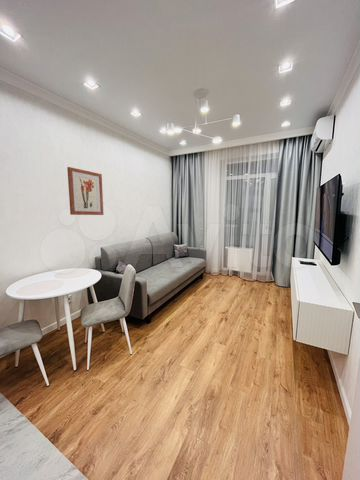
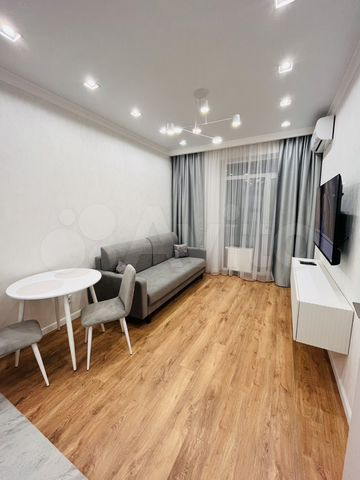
- wall art (86, 193)
